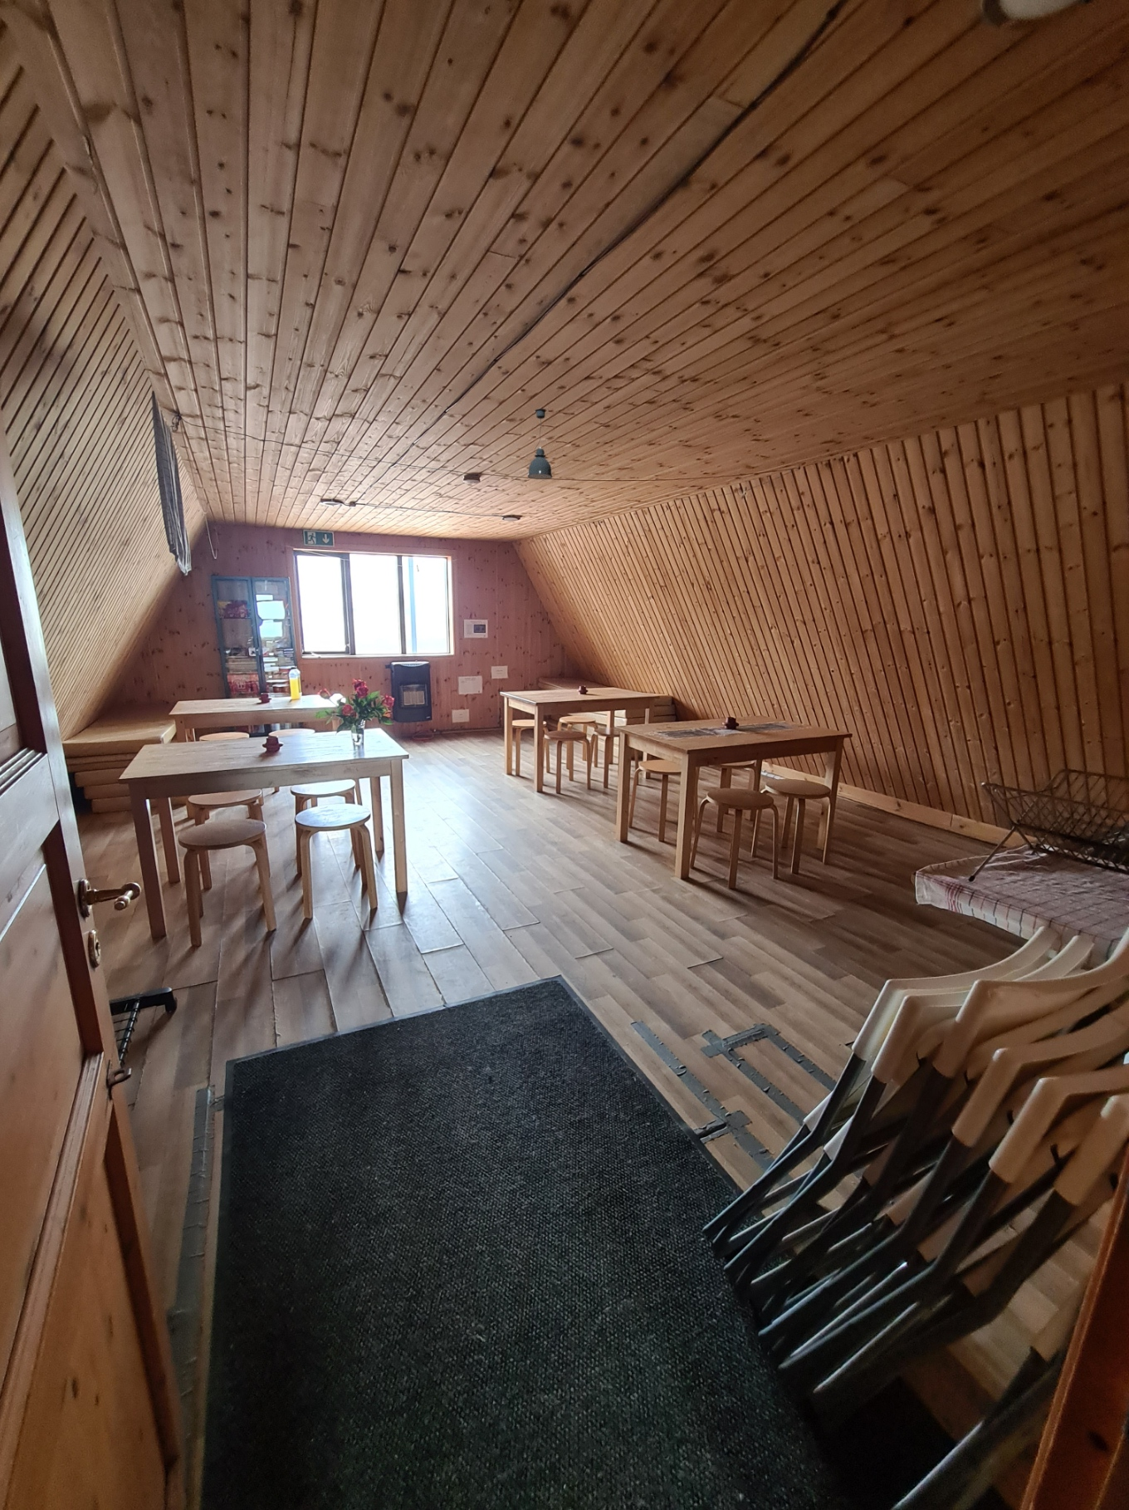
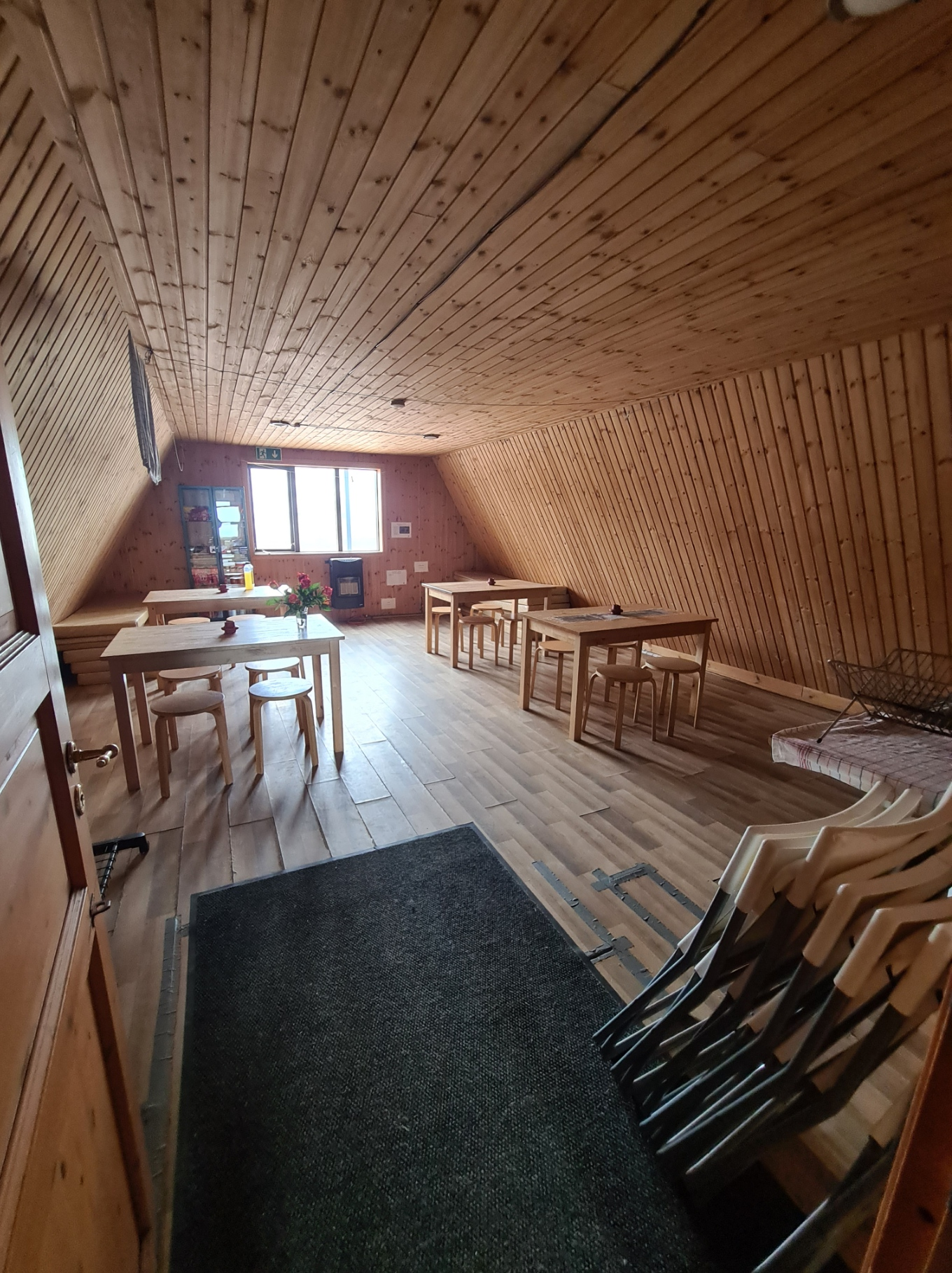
- pendant light (538, 444)
